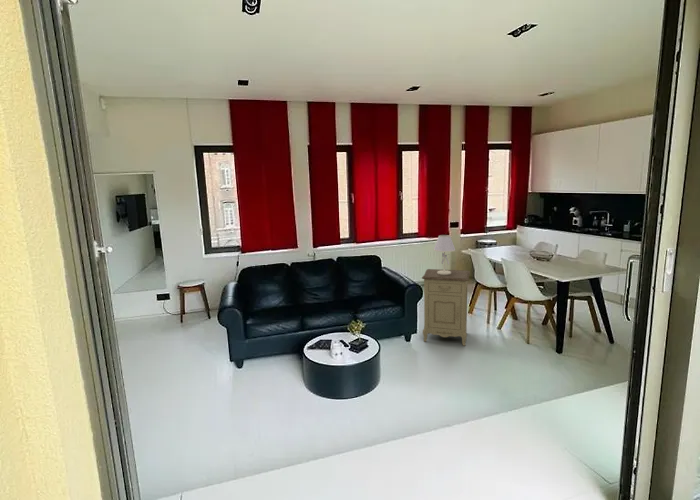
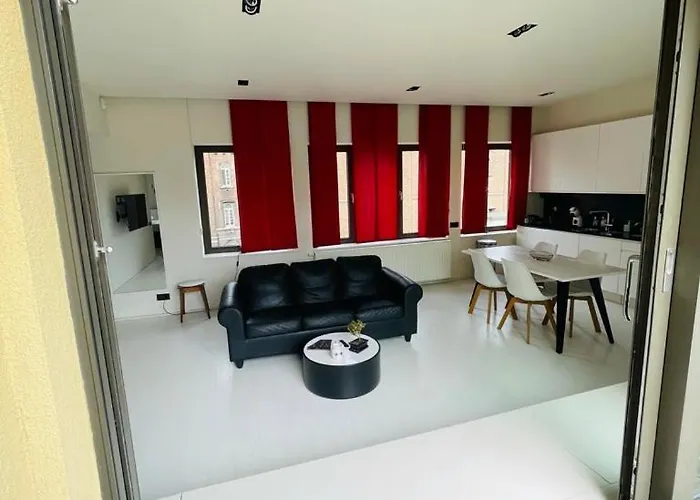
- table lamp (444, 254)
- nightstand (445, 306)
